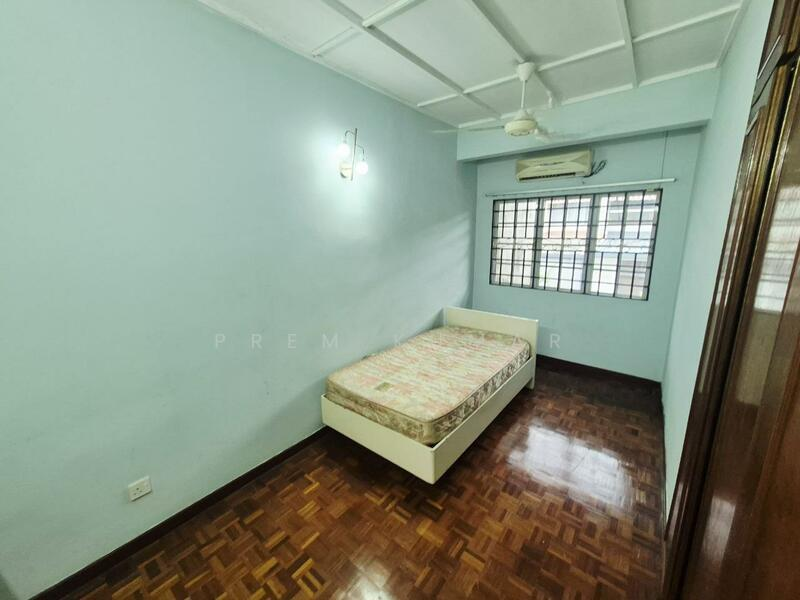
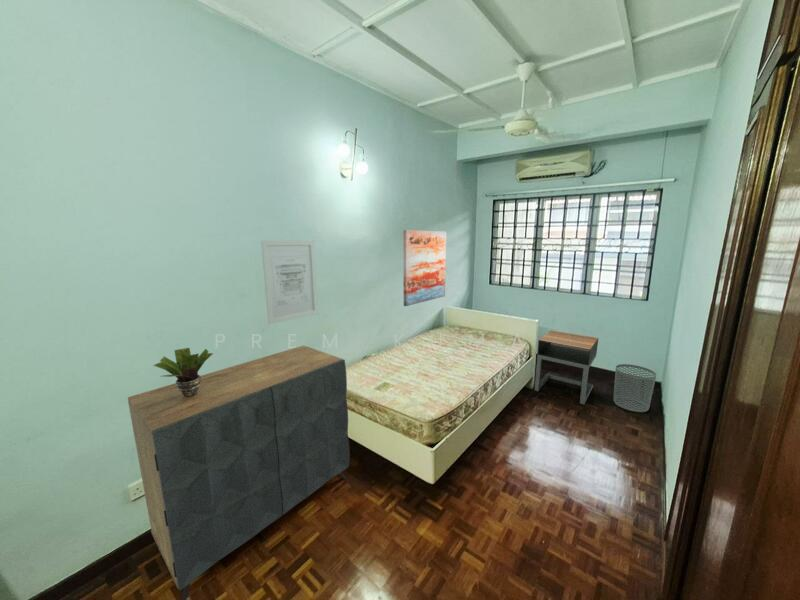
+ potted plant (189, 371)
+ dresser (258, 445)
+ waste bin (632, 387)
+ wall art (426, 266)
+ wall art (292, 280)
+ nightstand (566, 364)
